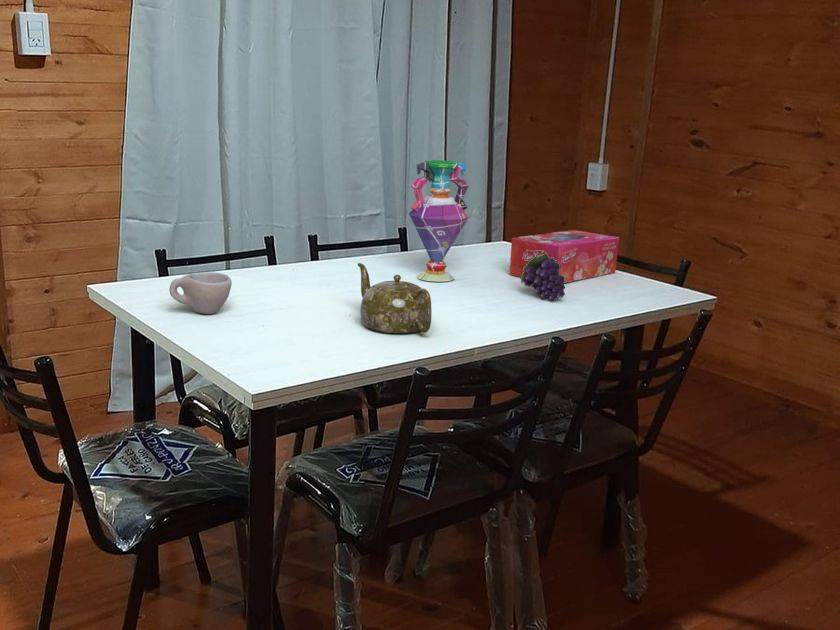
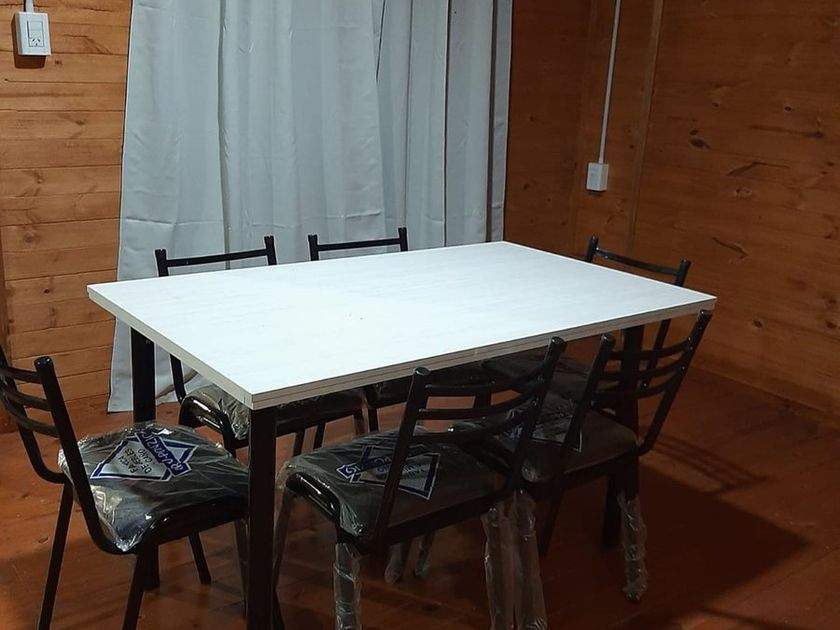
- vase (438, 220)
- fruit (545, 273)
- cup (201, 294)
- tissue box (565, 255)
- teapot (392, 298)
